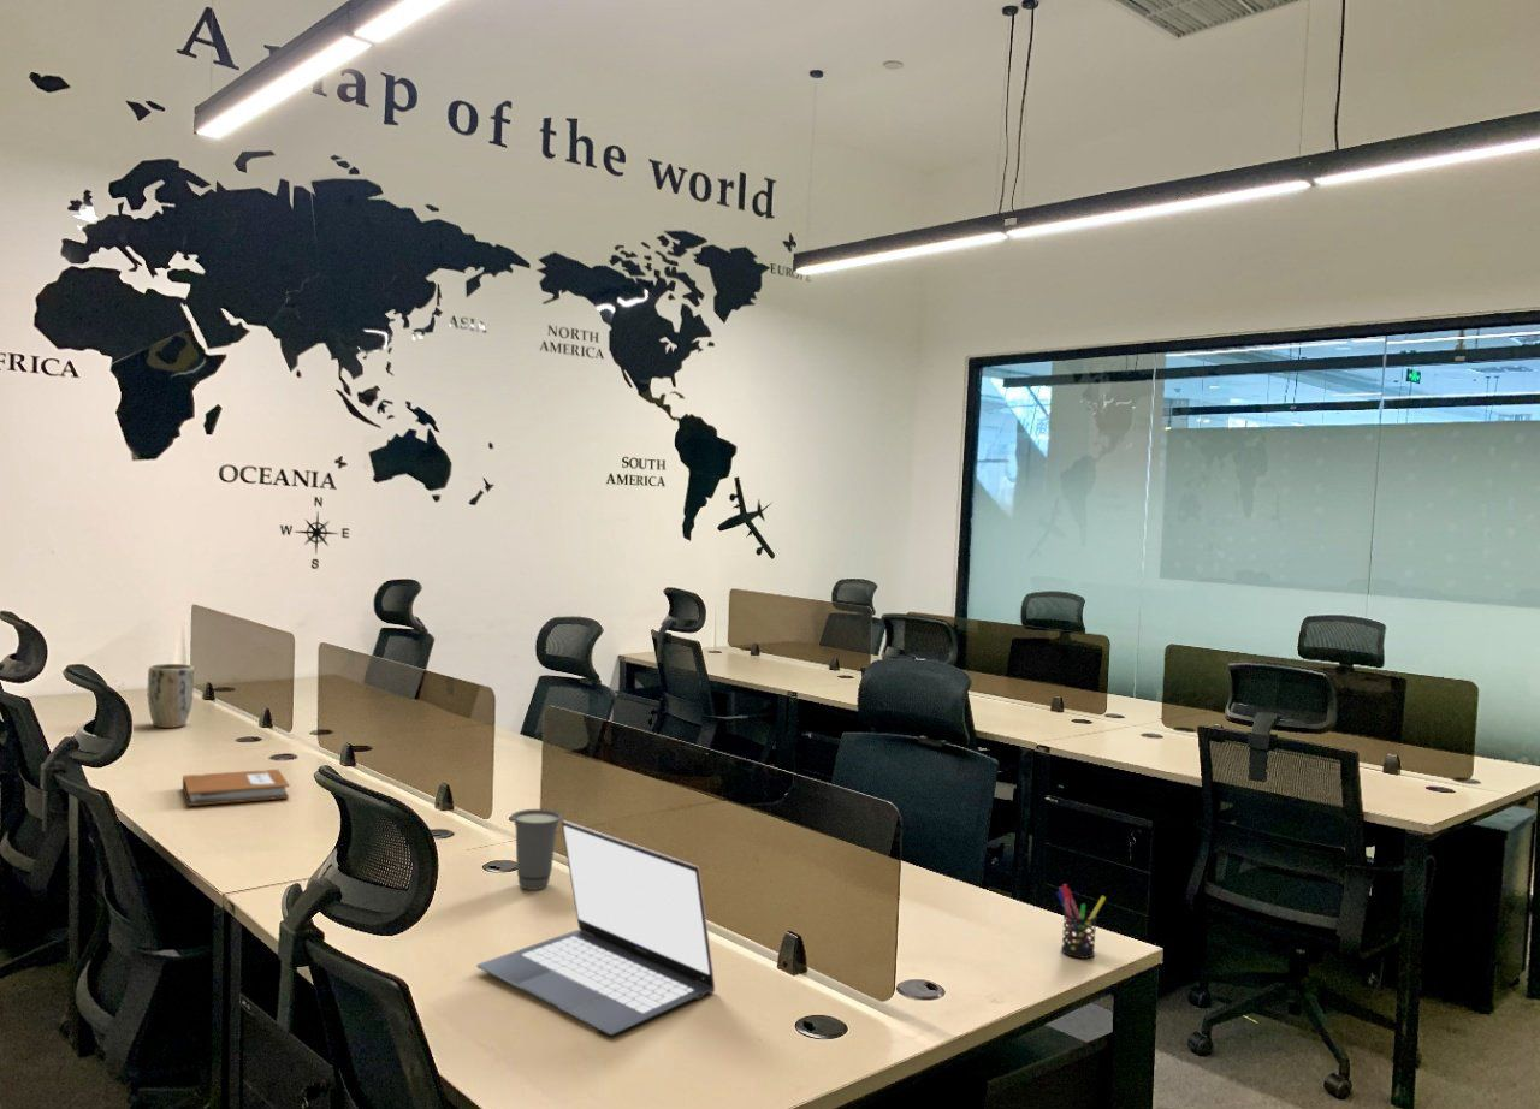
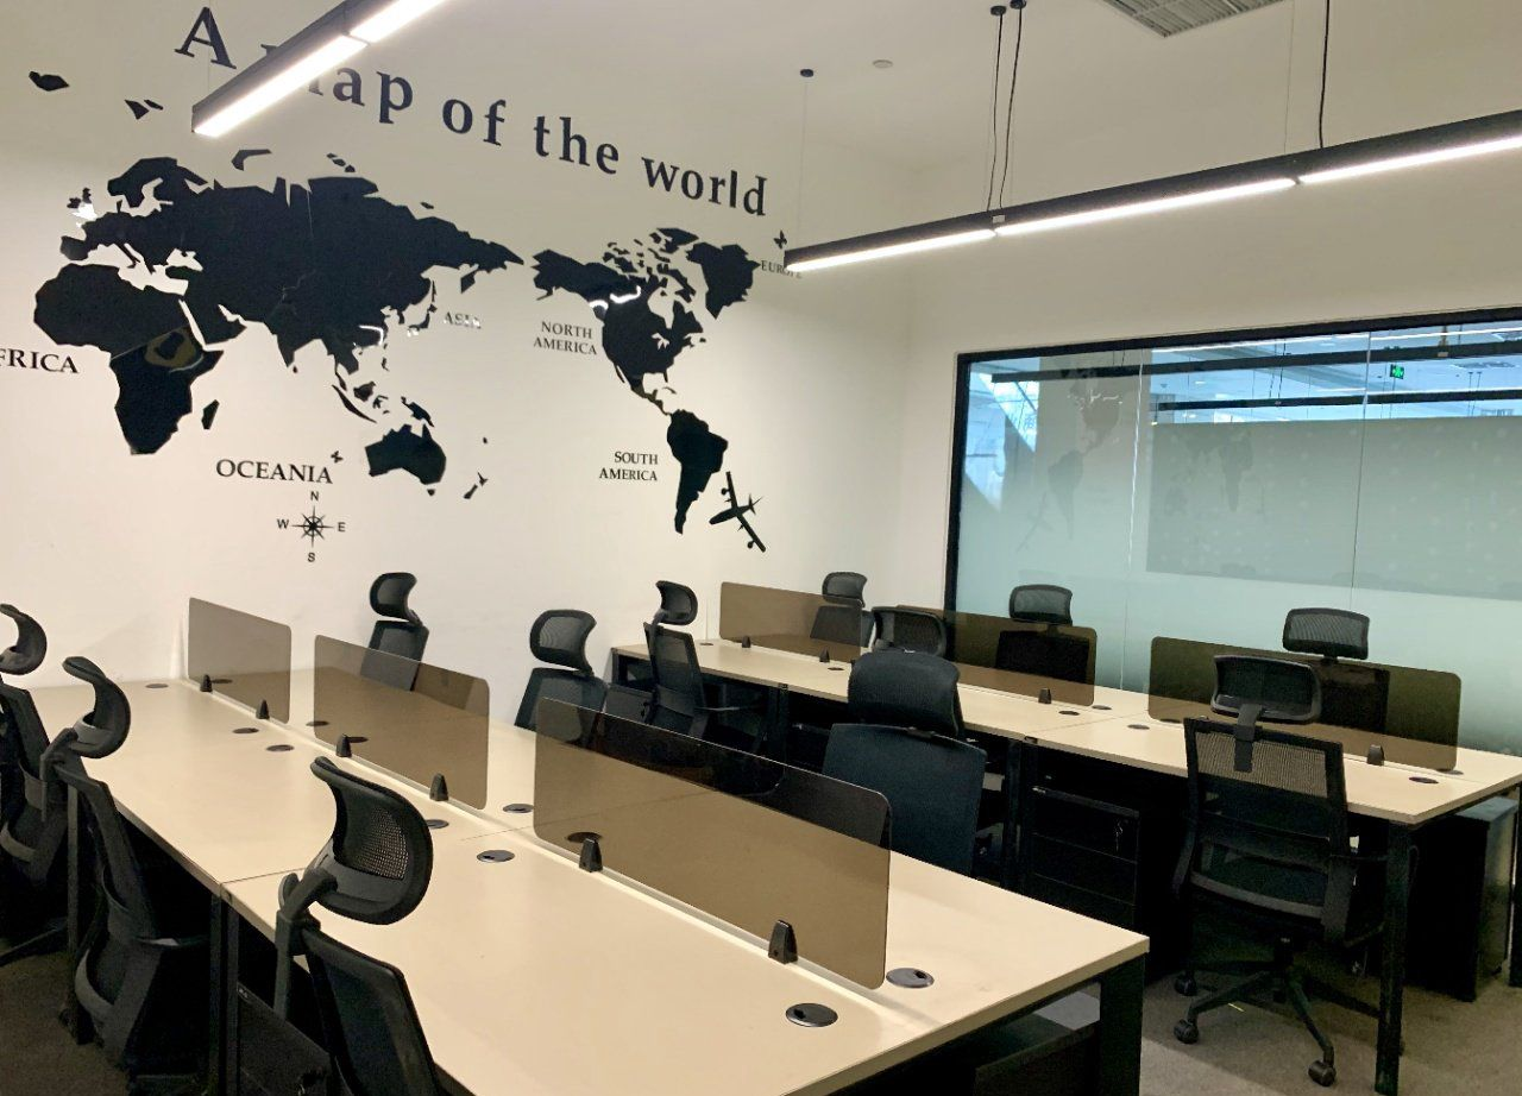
- laptop (597, 914)
- plant pot (170, 695)
- pen holder (1078, 920)
- notebook (237, 785)
- cup (534, 850)
